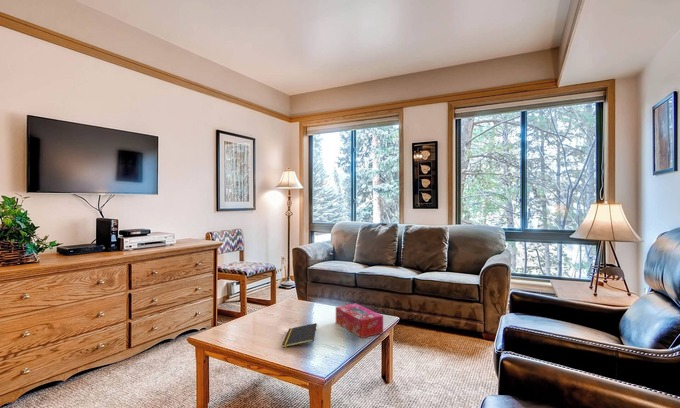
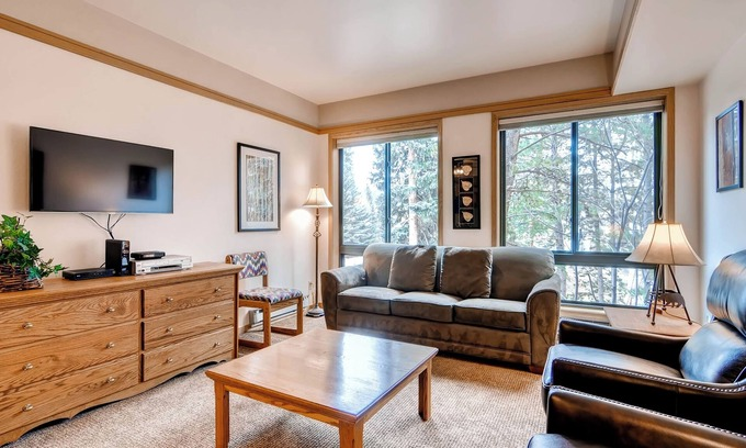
- notepad (300, 334)
- tissue box (358, 319)
